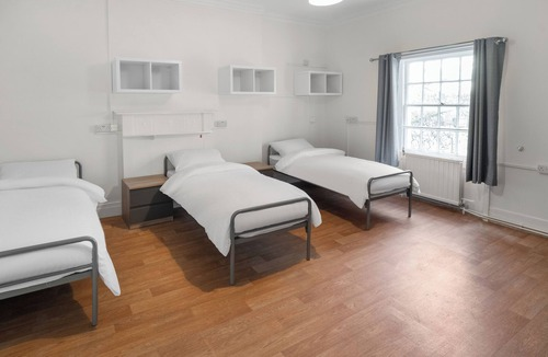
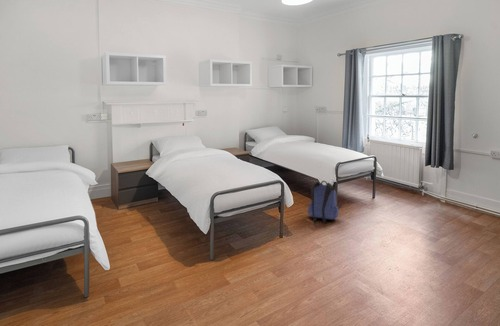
+ backpack (322, 200)
